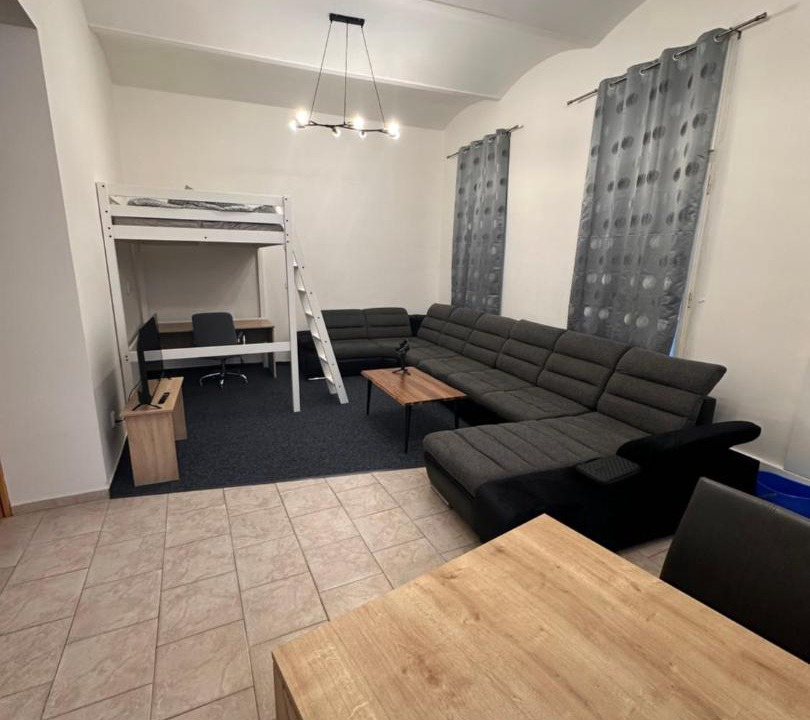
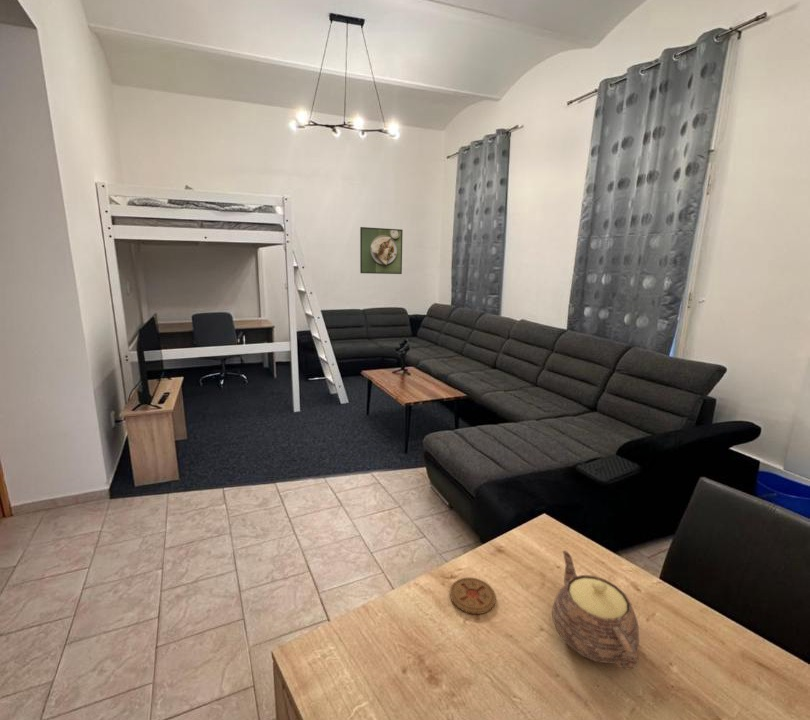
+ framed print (381, 251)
+ teapot (593, 608)
+ coaster (472, 594)
